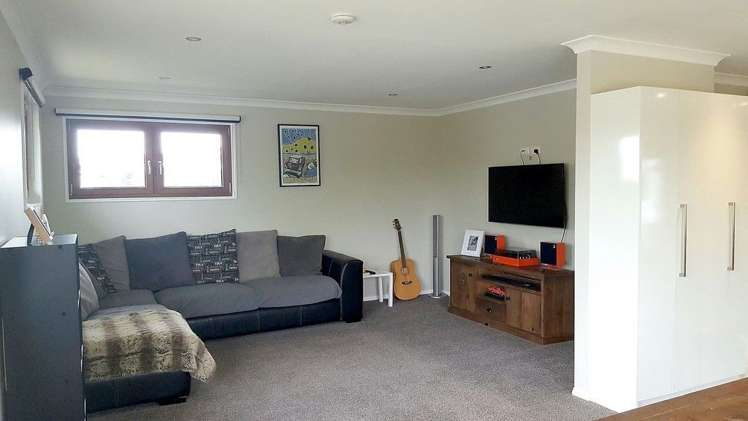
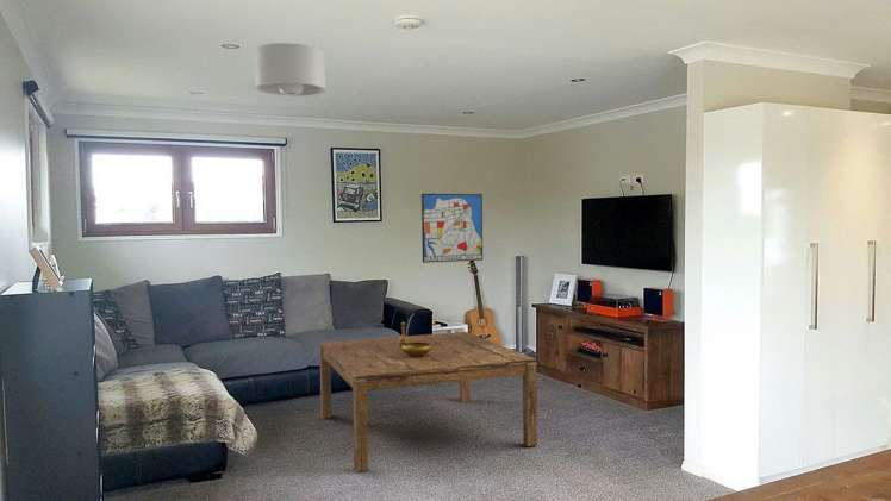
+ wall art (453, 227)
+ decorative bowl (407, 339)
+ coffee table (420, 384)
+ ceiling light (289, 73)
